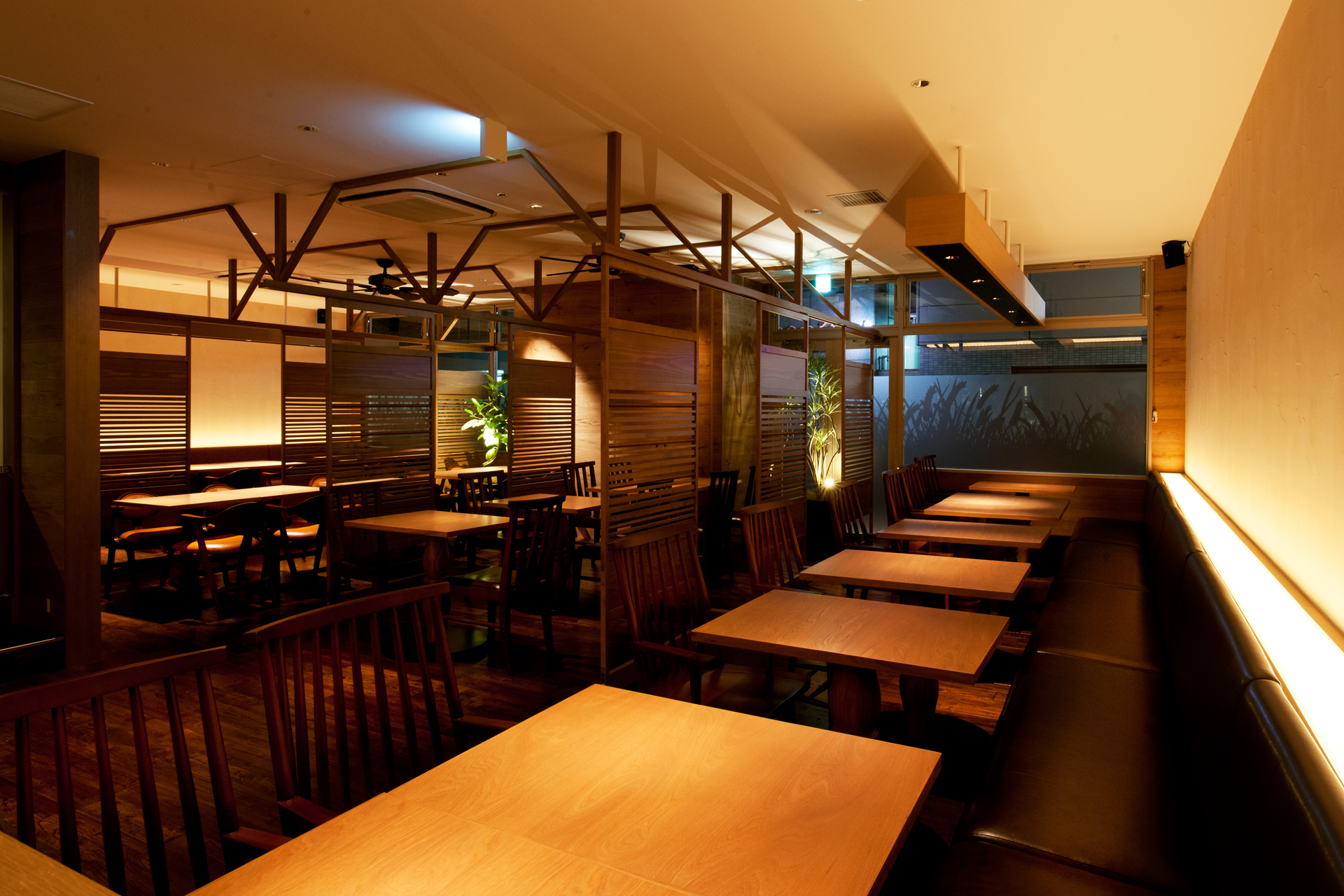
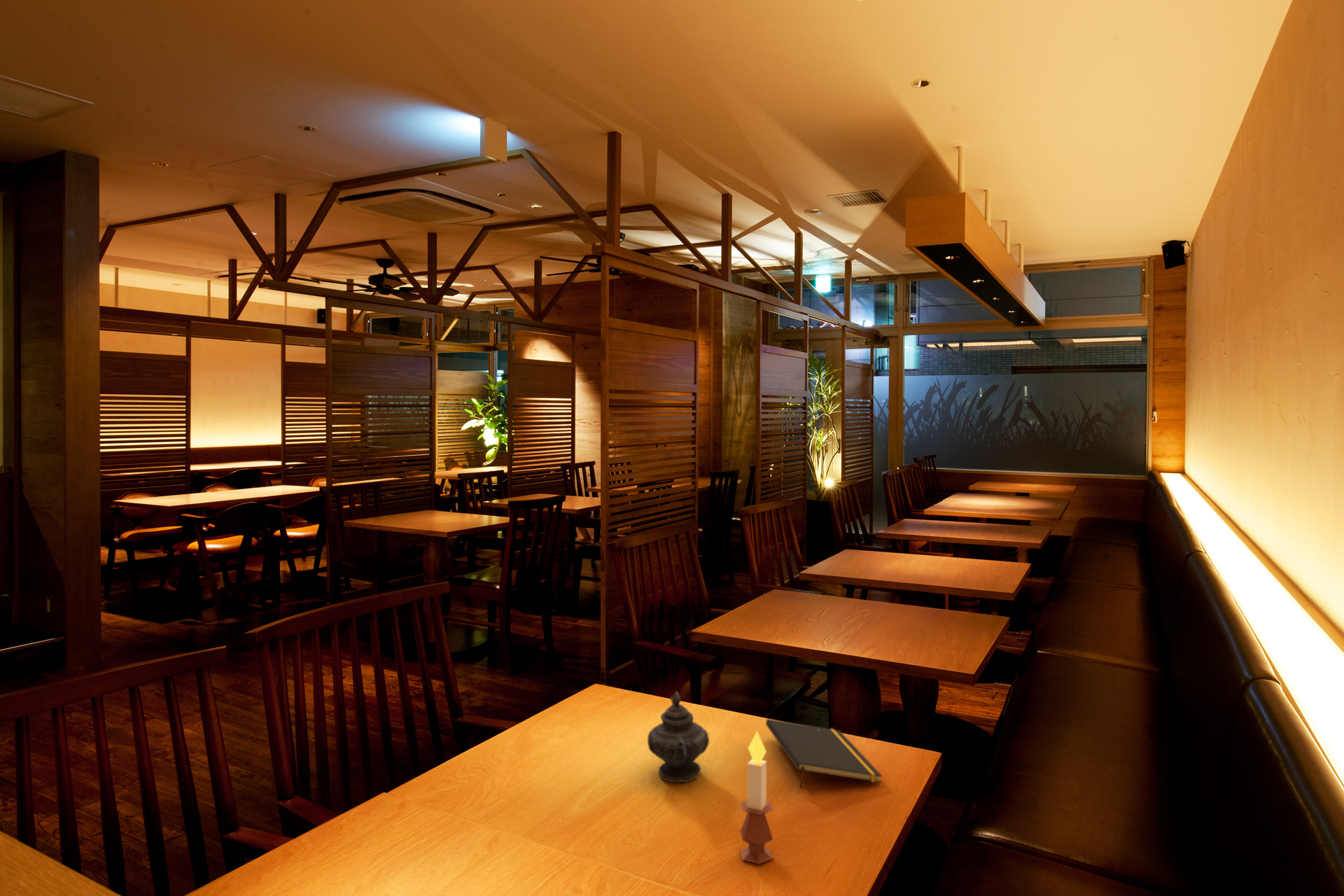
+ notepad (820, 748)
+ teapot (678, 734)
+ candle (757, 792)
